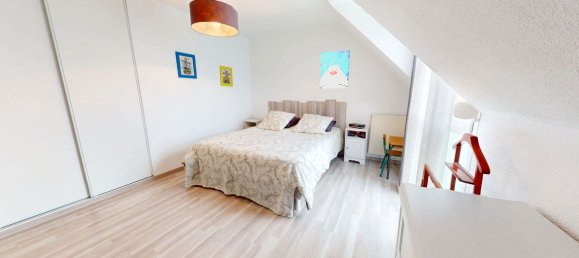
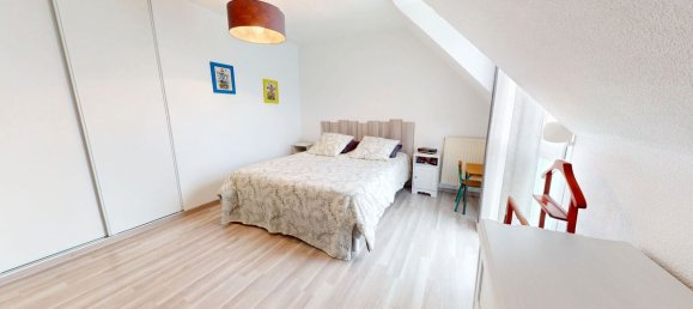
- wall art (334, 70)
